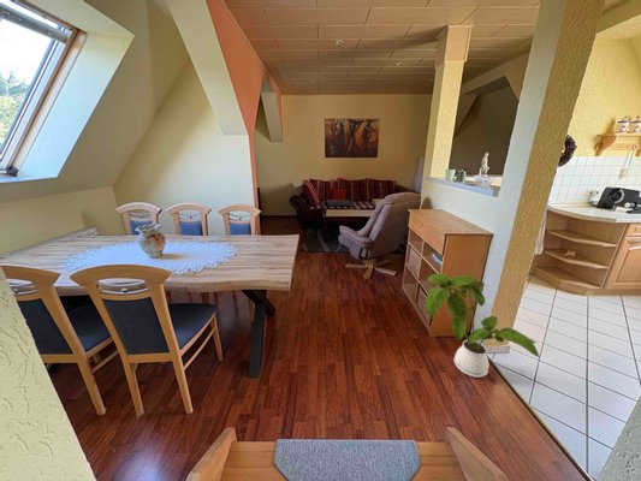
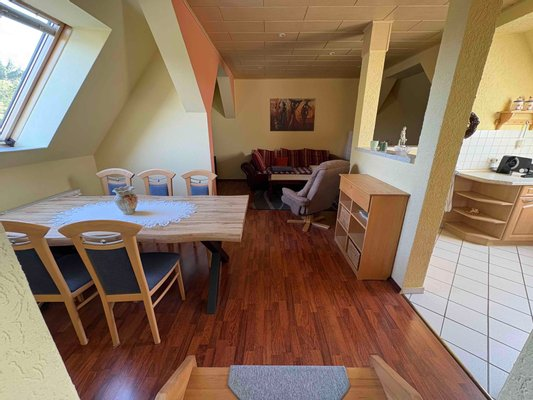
- house plant (464, 327)
